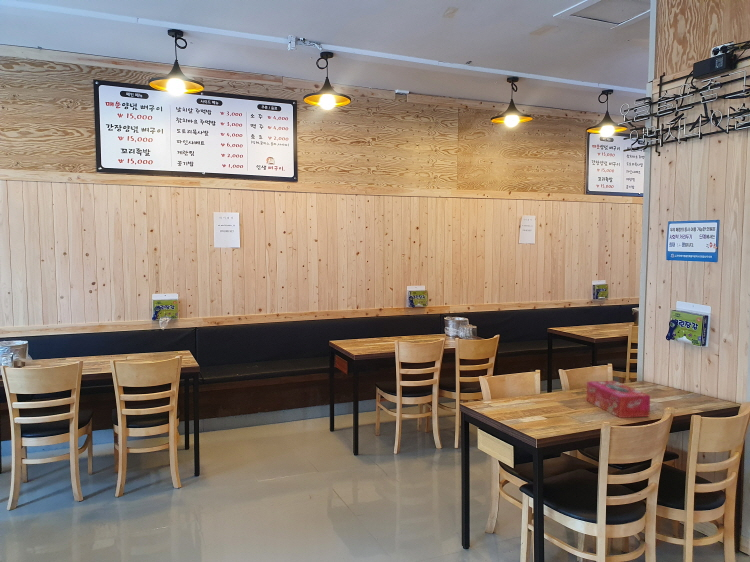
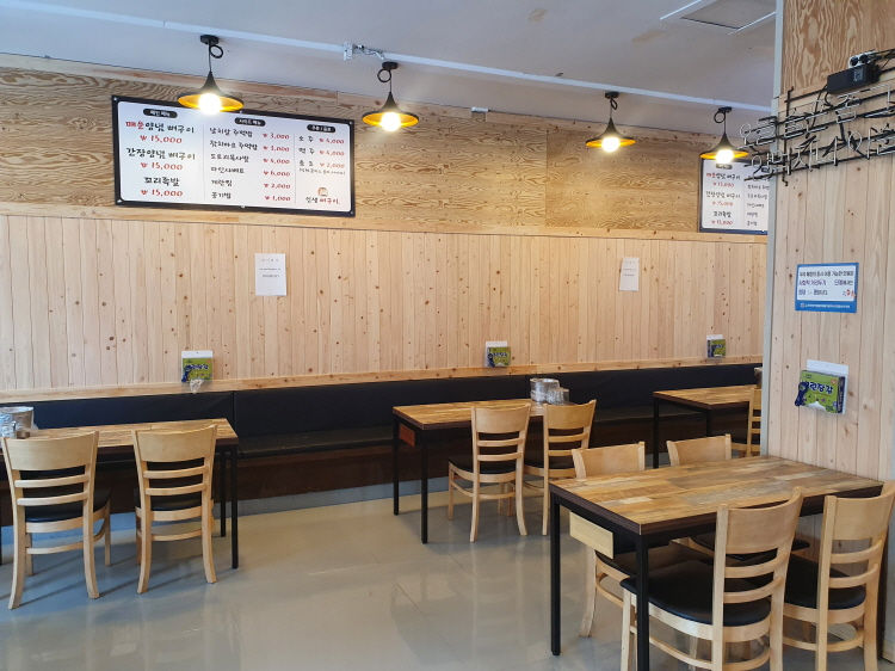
- tissue box (616, 398)
